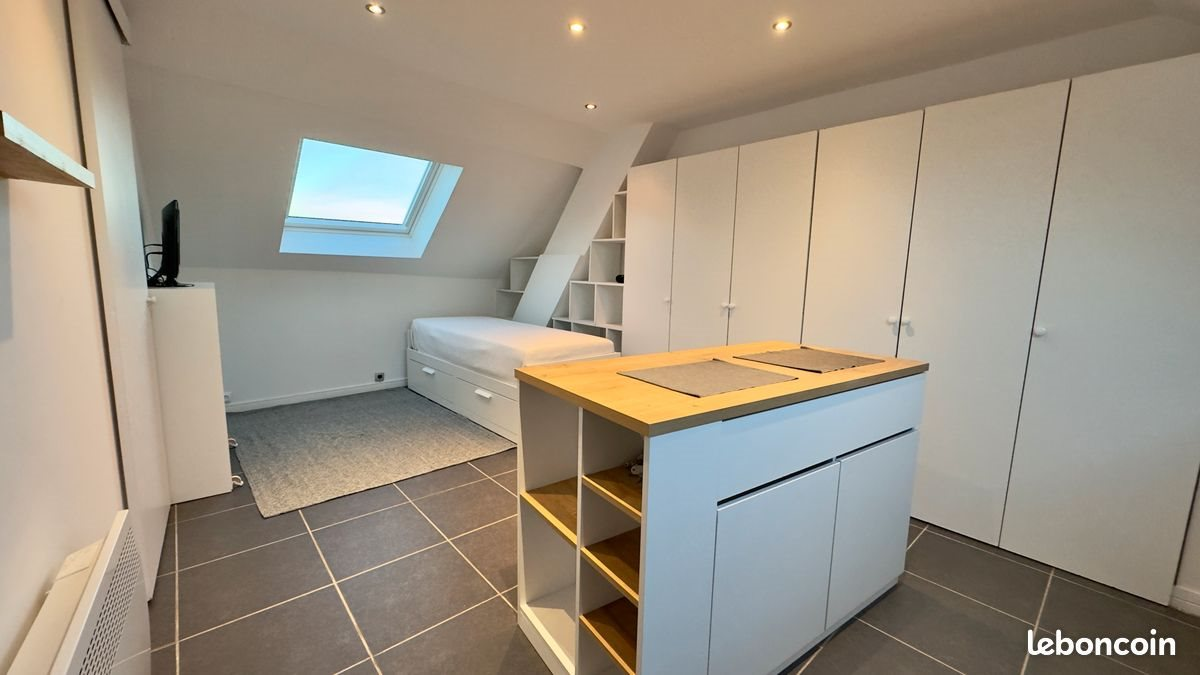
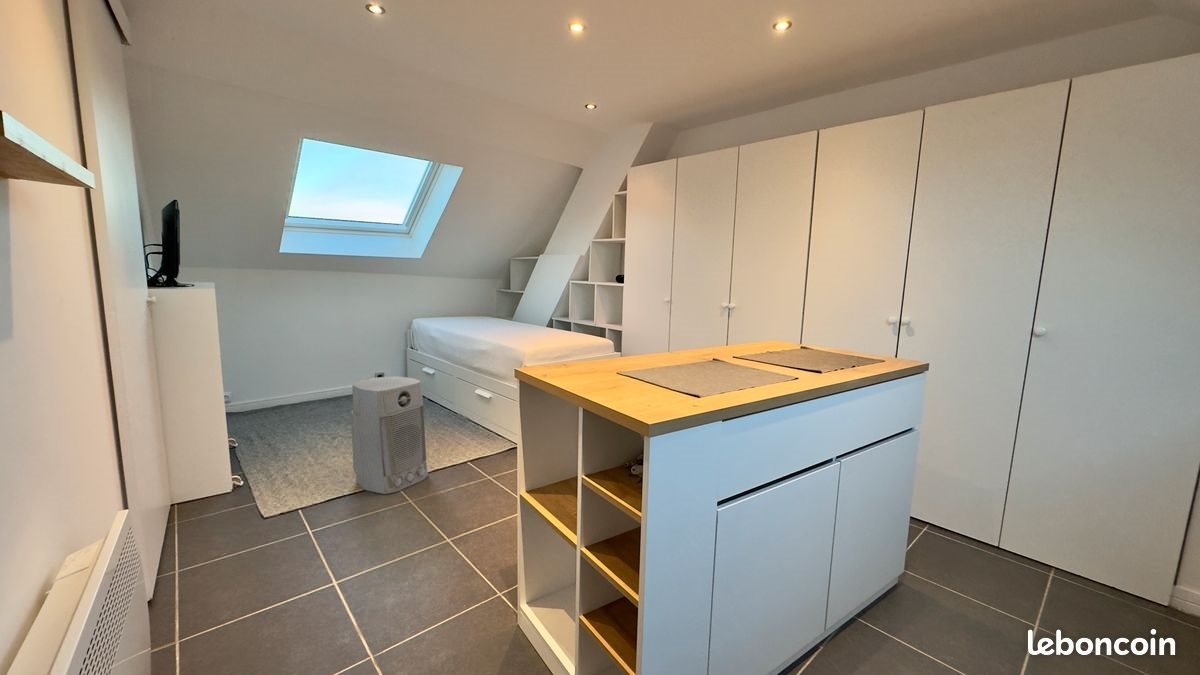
+ air purifier (387, 431)
